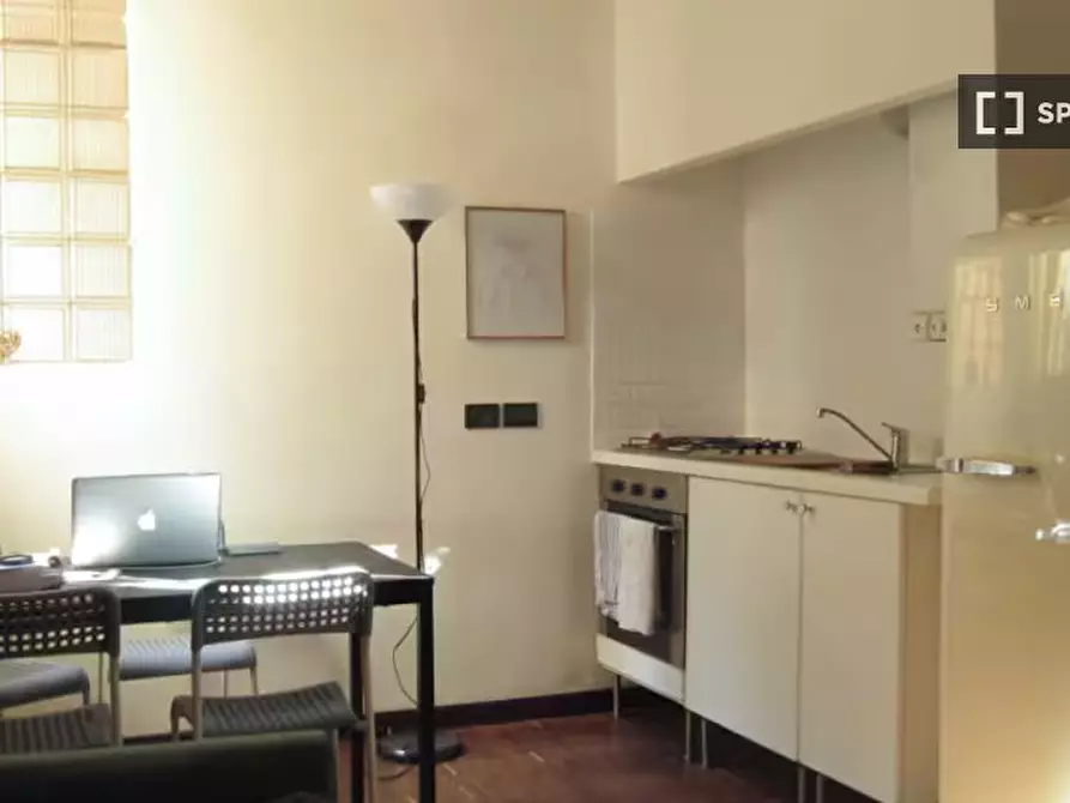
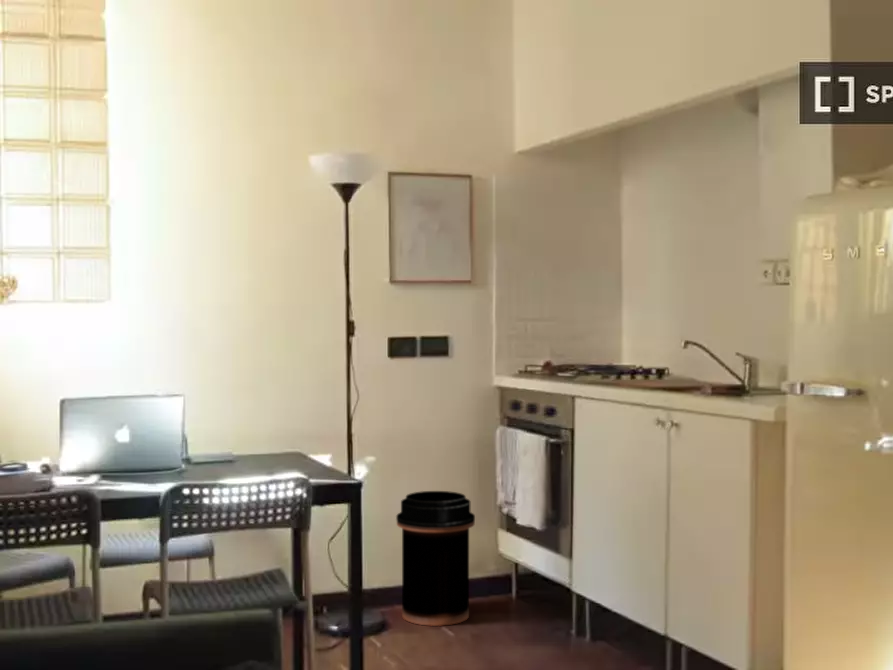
+ trash can (435, 555)
